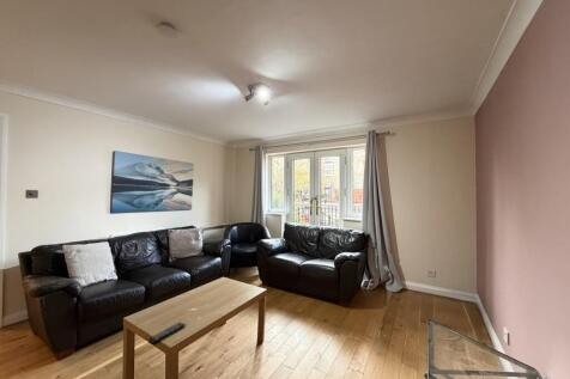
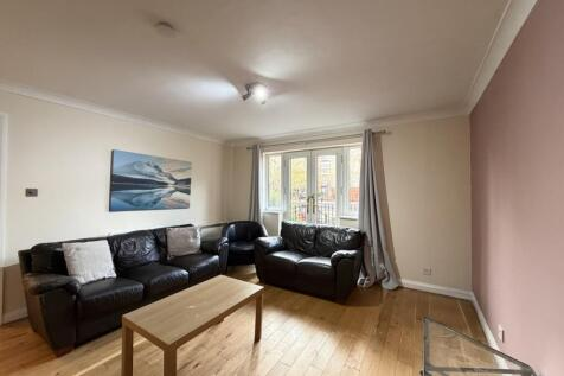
- remote control (168, 331)
